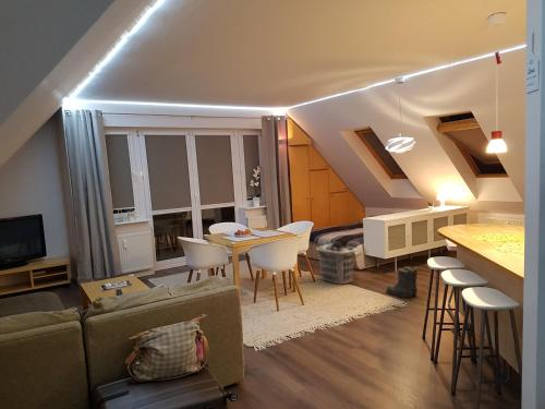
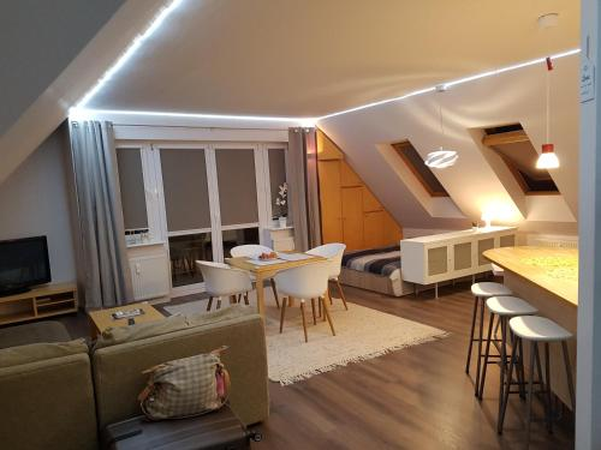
- clothes hamper (336, 261)
- boots (402, 279)
